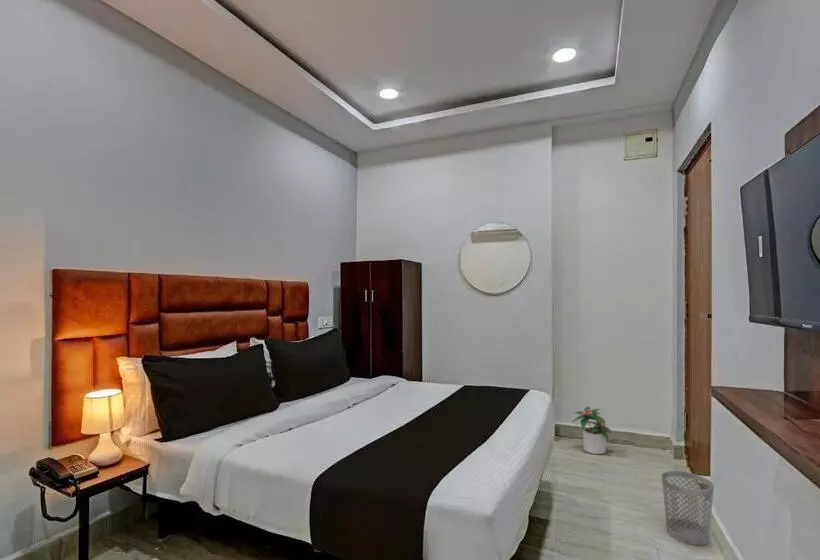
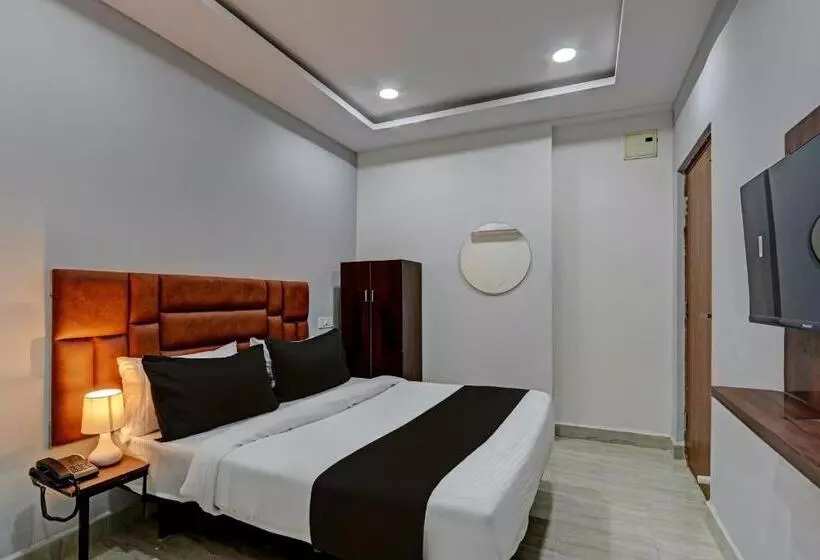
- potted plant (591, 430)
- wastebasket (687, 507)
